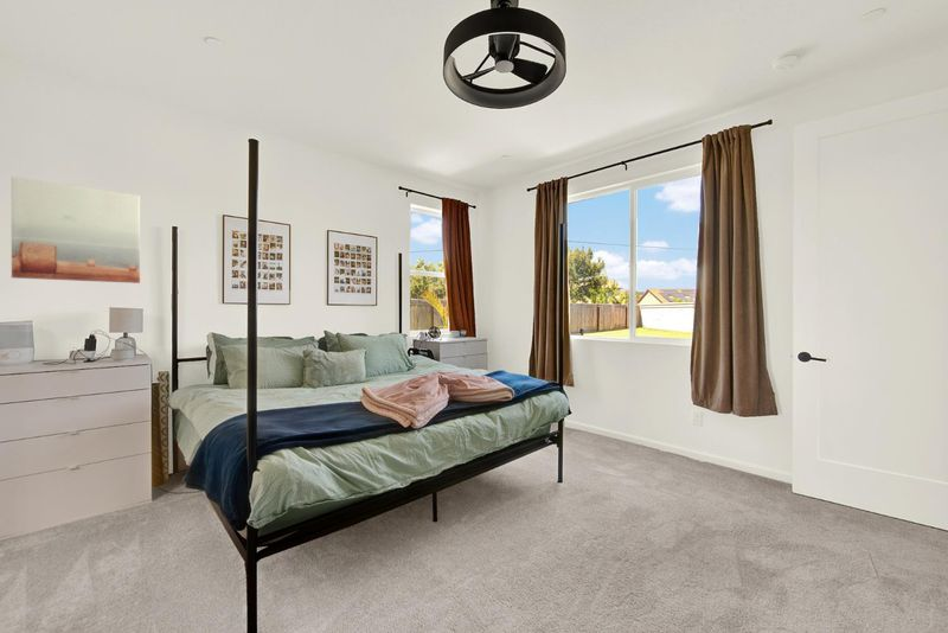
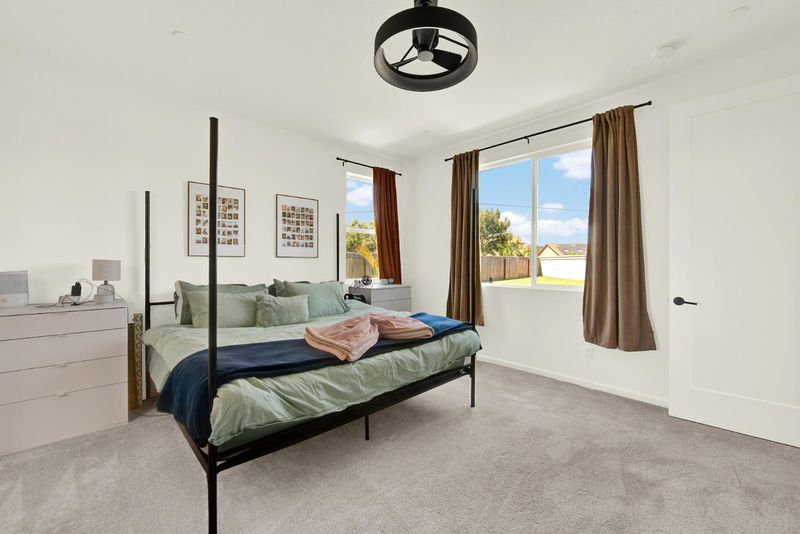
- wall art (79, 234)
